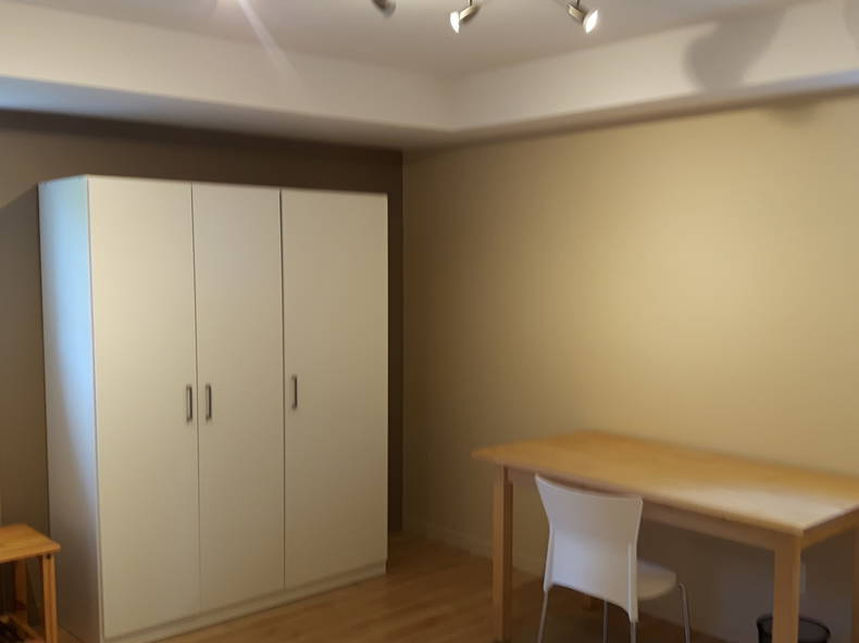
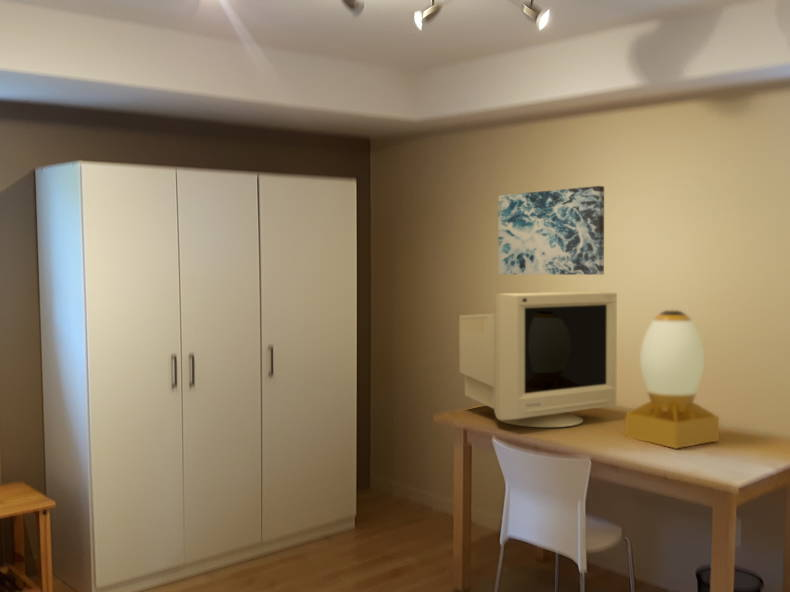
+ monitor (528, 354)
+ desk lamp (671, 374)
+ wall art (548, 232)
